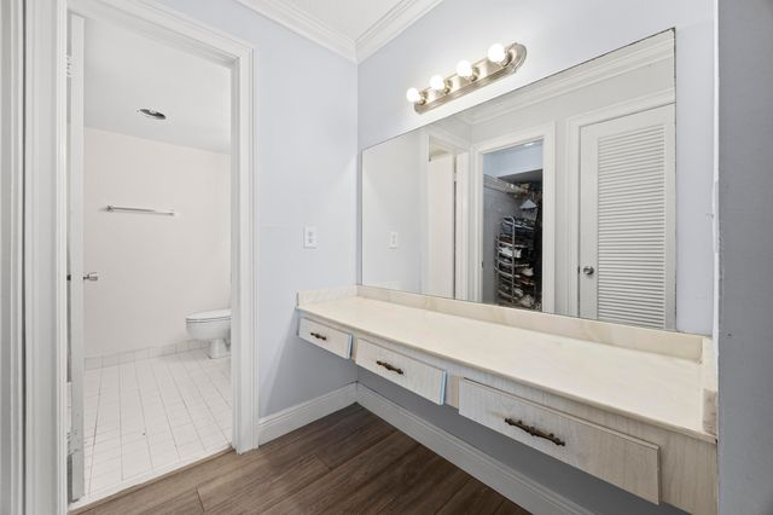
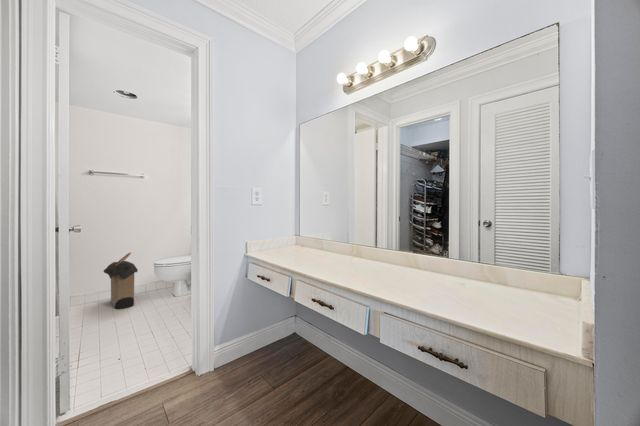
+ laundry hamper (120, 277)
